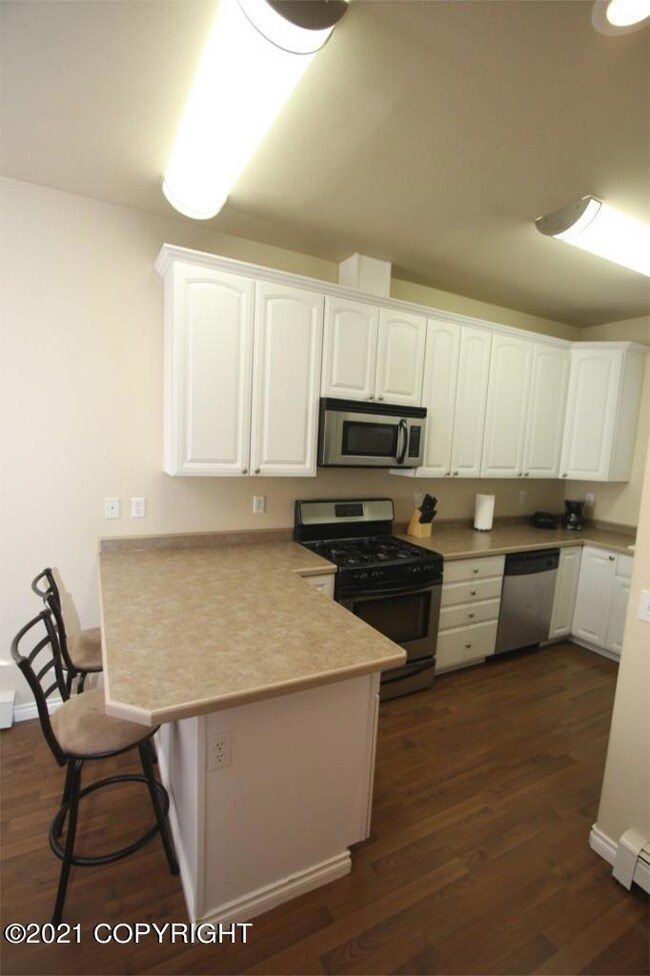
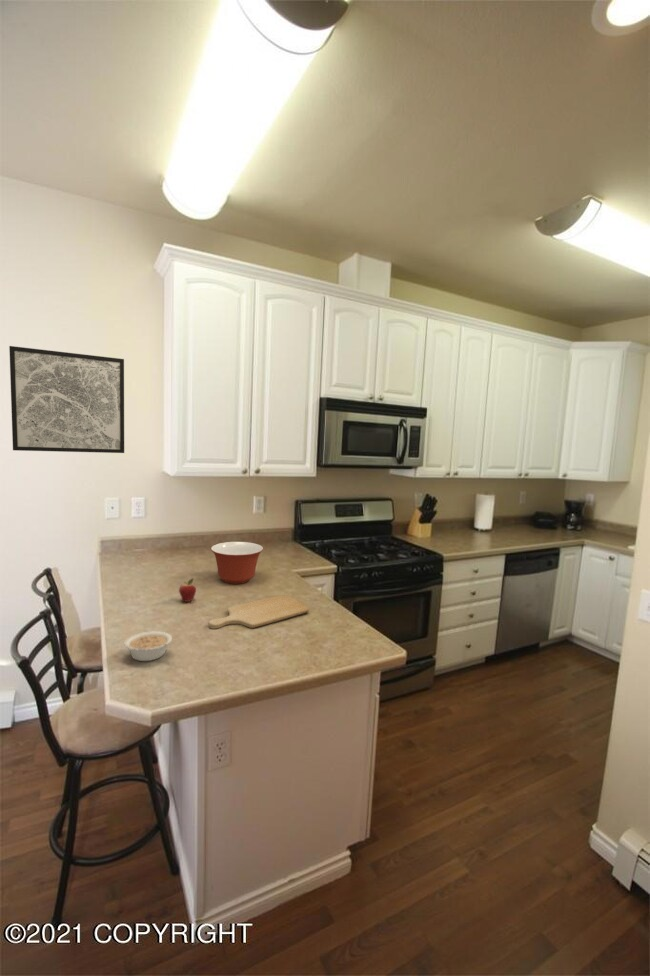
+ legume (150, 645)
+ chopping board (256, 613)
+ mixing bowl (236, 563)
+ wall art (70, 403)
+ fruit (187, 589)
